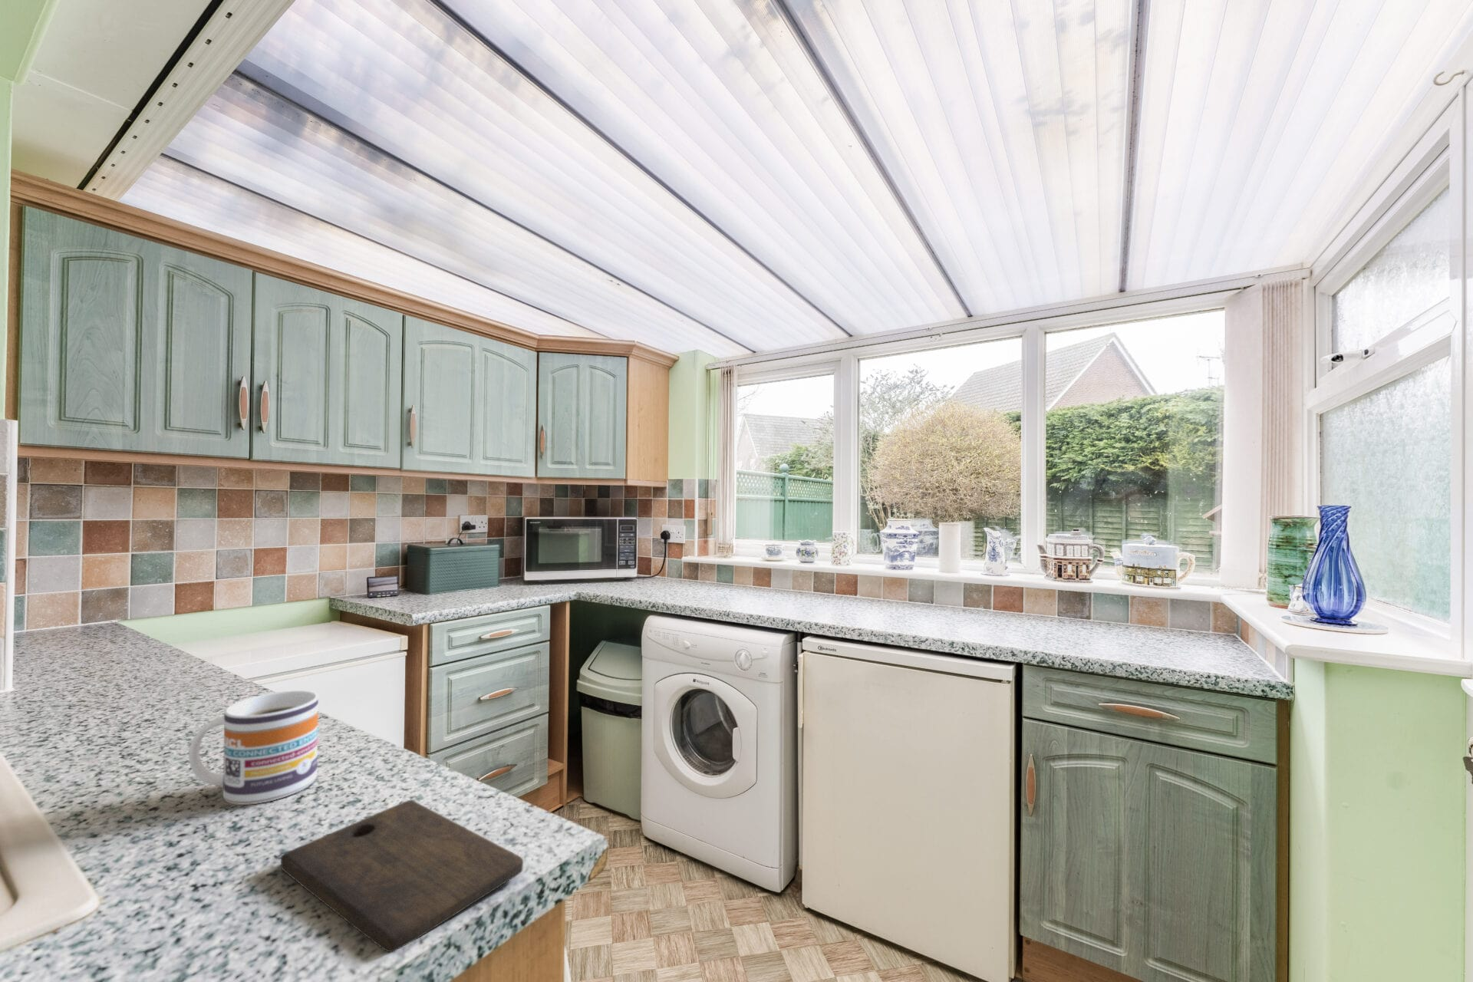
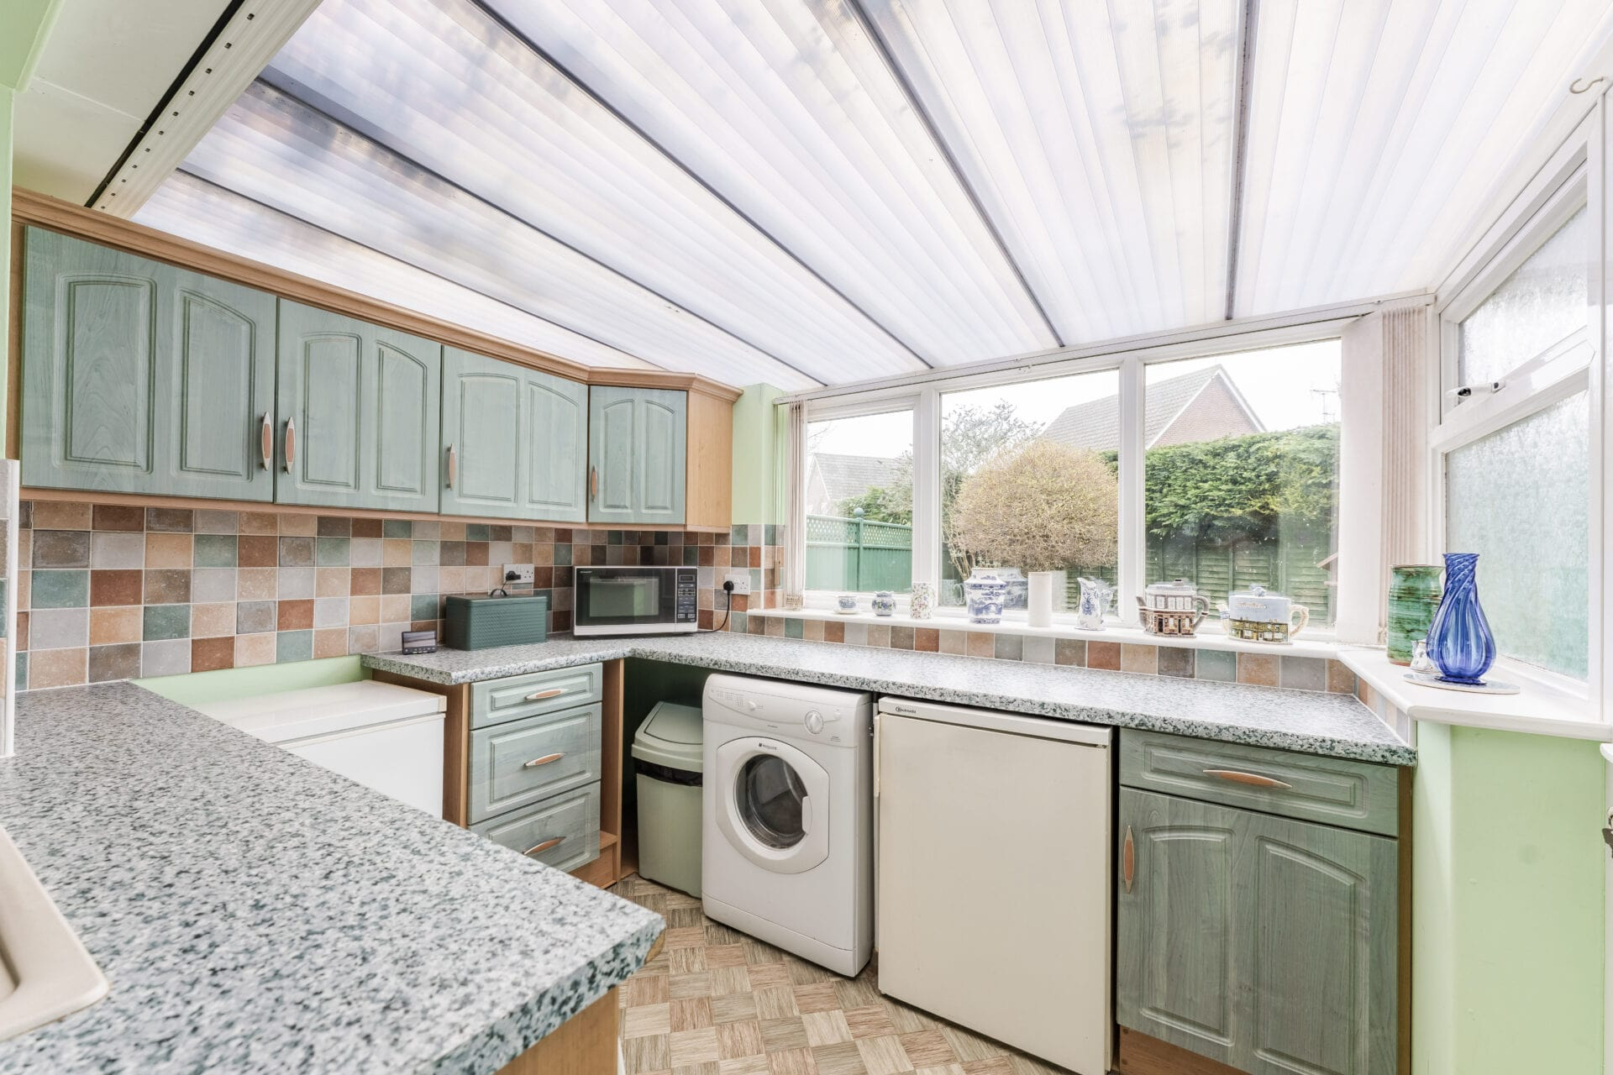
- cutting board (401, 864)
- mug (263, 744)
